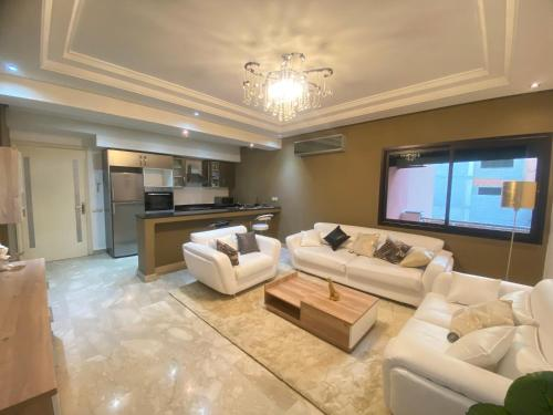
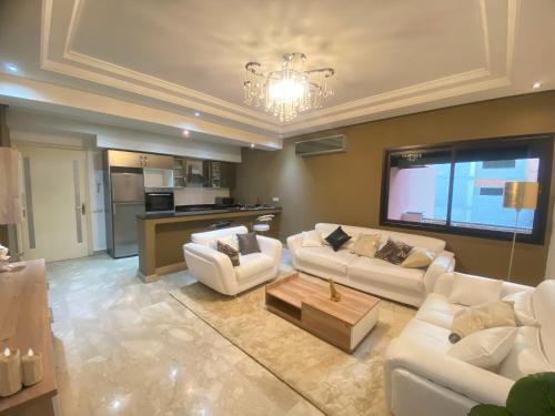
+ candle (21, 364)
